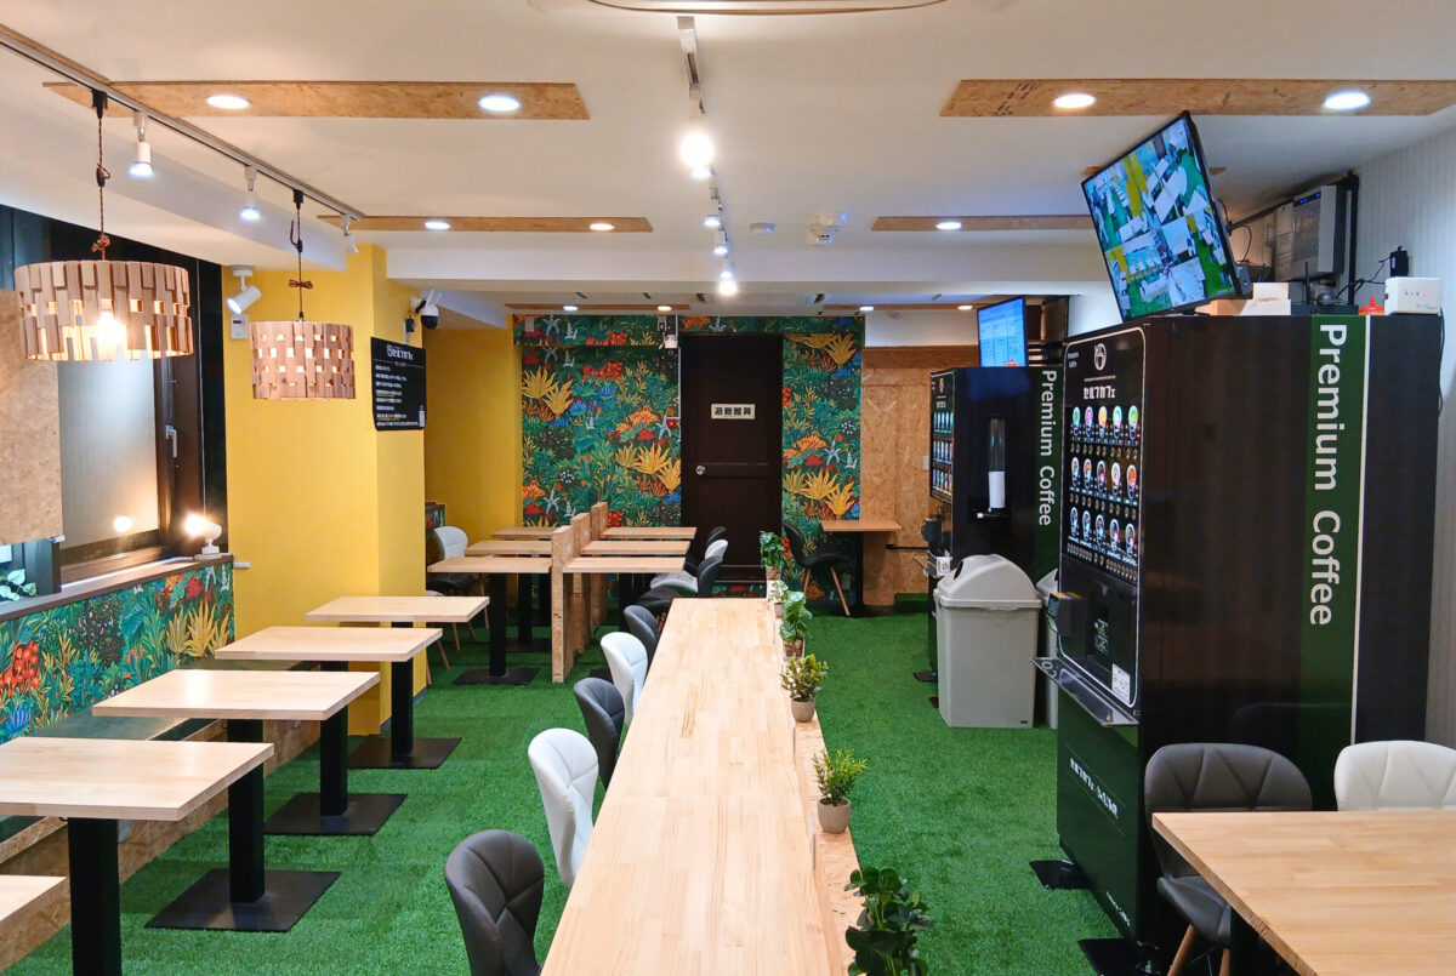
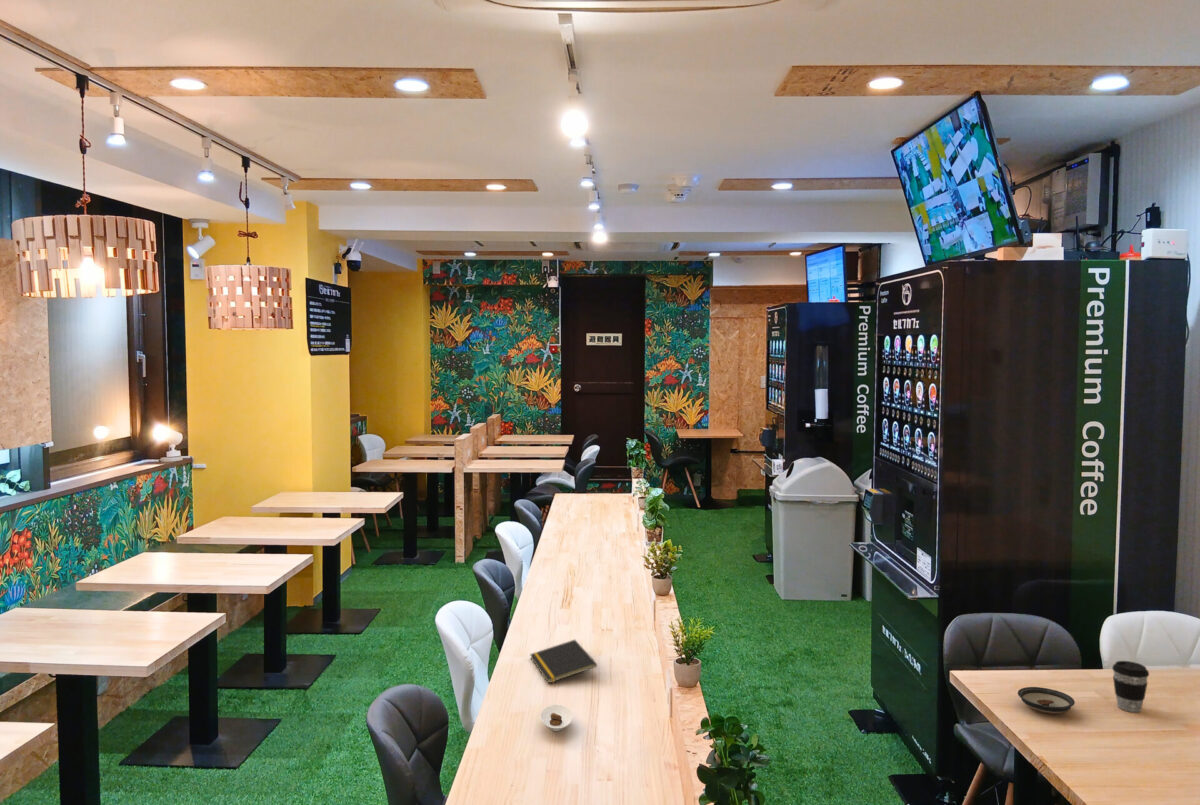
+ saucer (1045, 702)
+ saucer (556, 719)
+ notepad (562, 660)
+ coffee cup (1130, 686)
